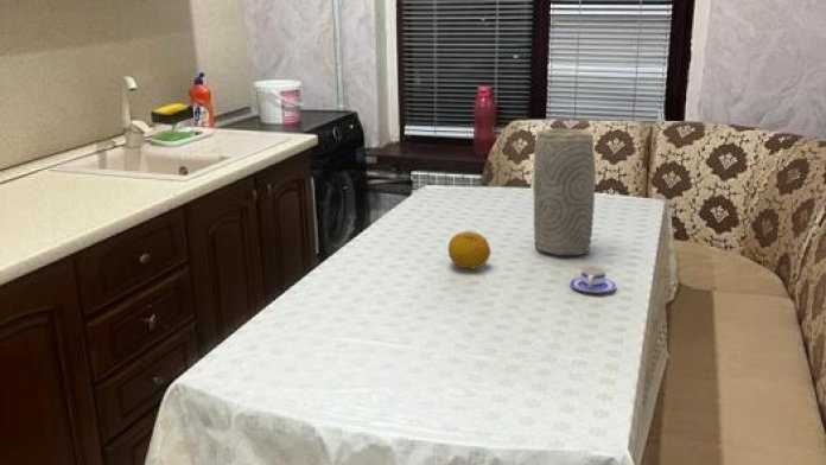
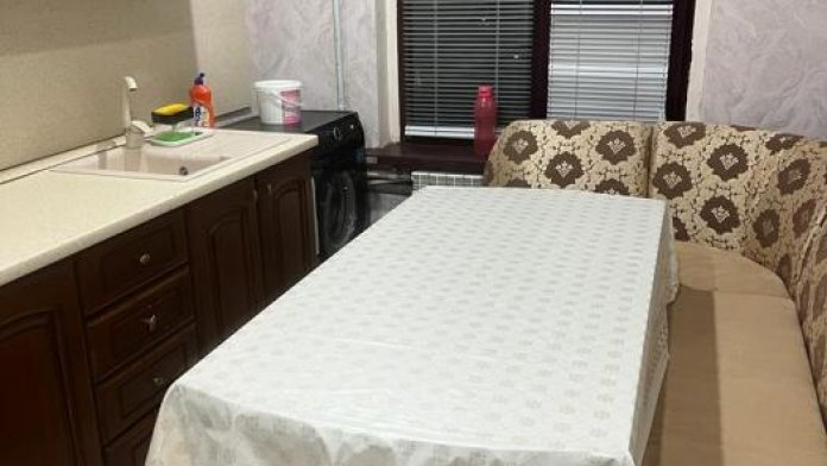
- teacup (592, 278)
- fruit (469, 249)
- vase (564, 190)
